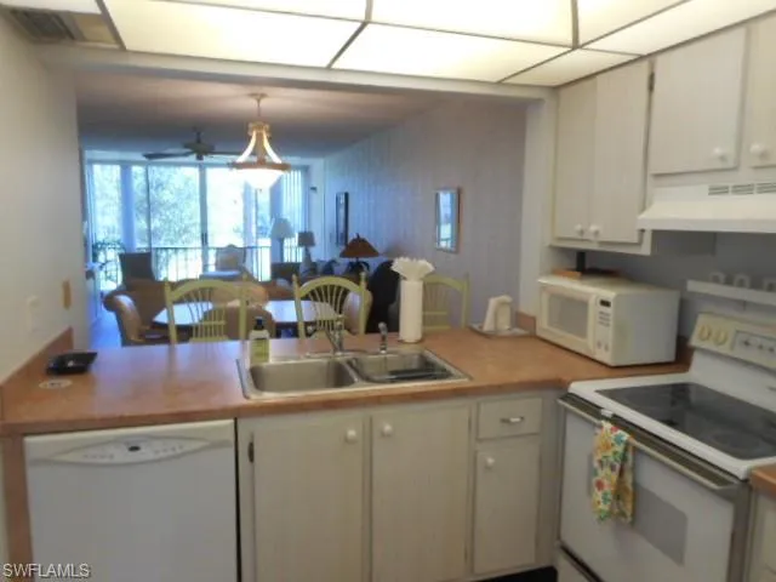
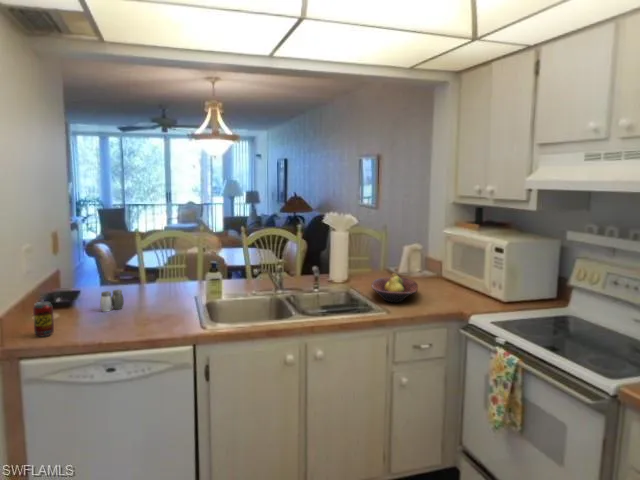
+ salt and pepper shaker (112, 300)
+ beverage can (43, 318)
+ fruit bowl (394, 285)
